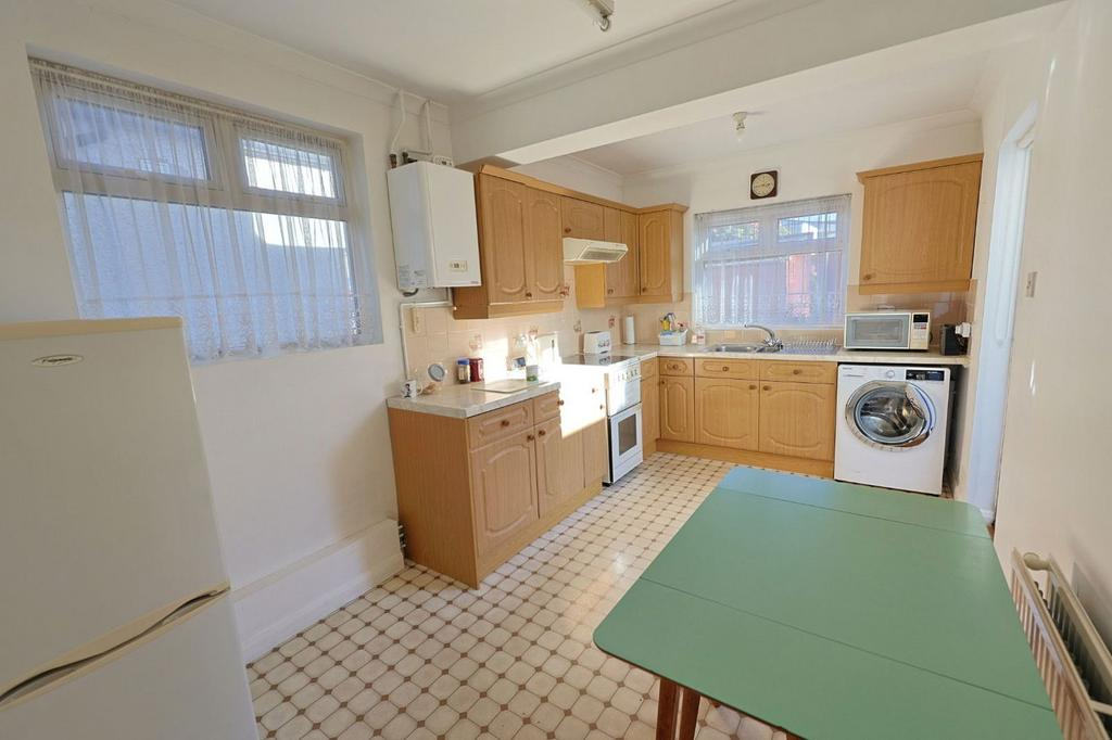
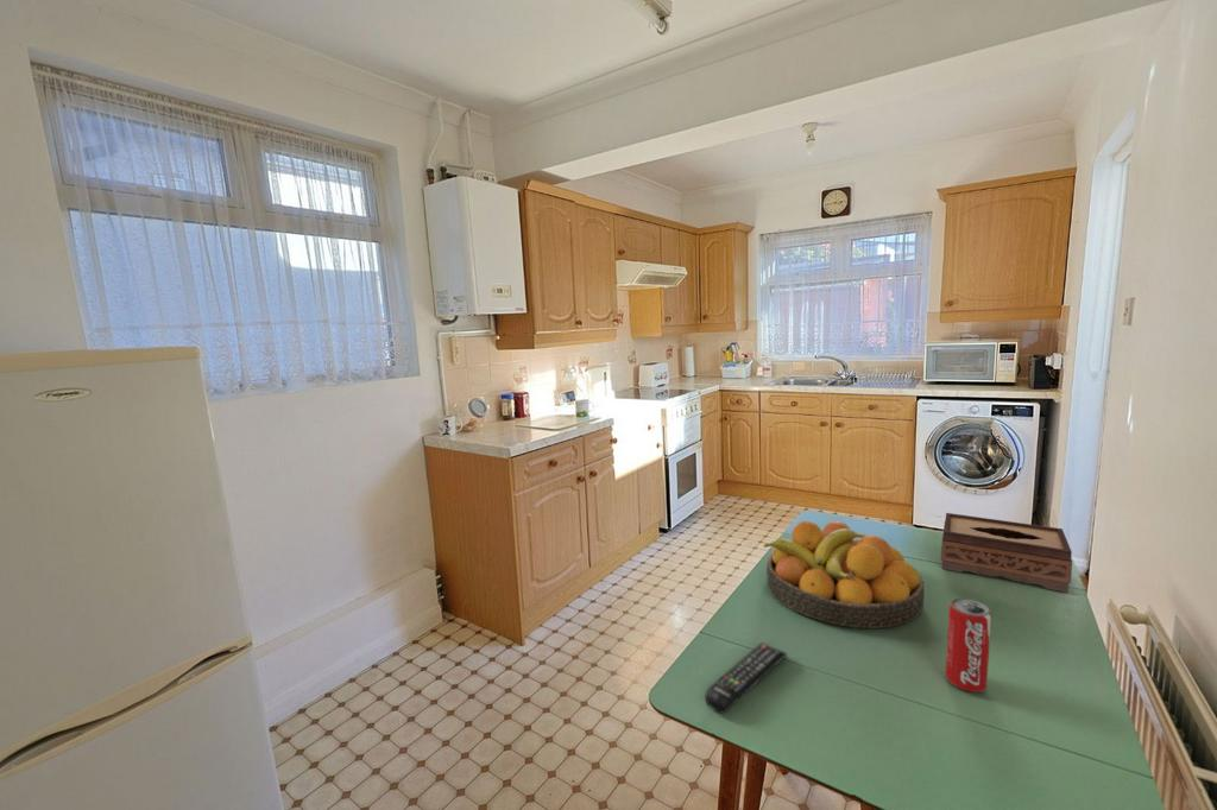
+ remote control (748, 673)
+ beverage can (967, 645)
+ tissue box (1001, 549)
+ fruit bowl (841, 559)
